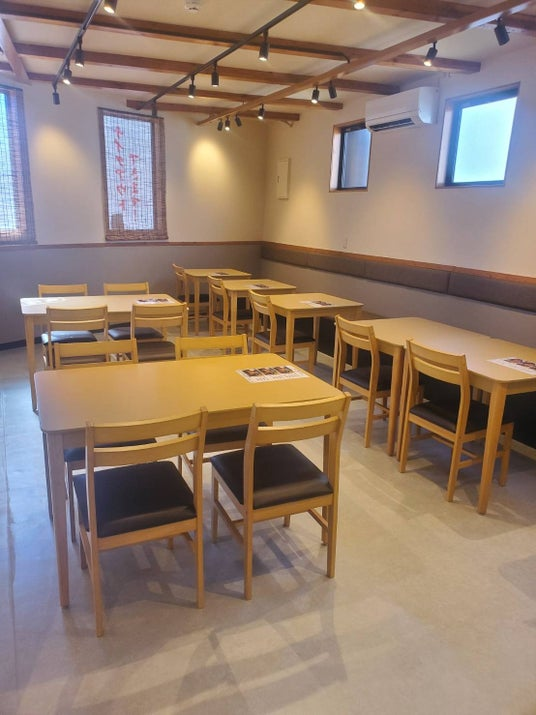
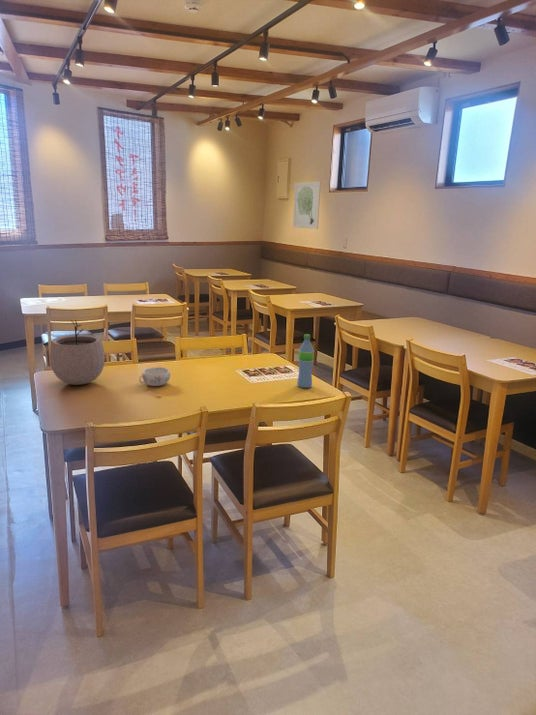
+ wall art (306, 205)
+ plant pot (77, 351)
+ decorative bowl (154, 377)
+ water bottle (305, 360)
